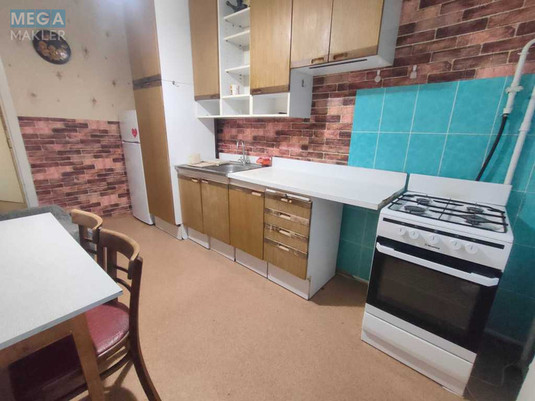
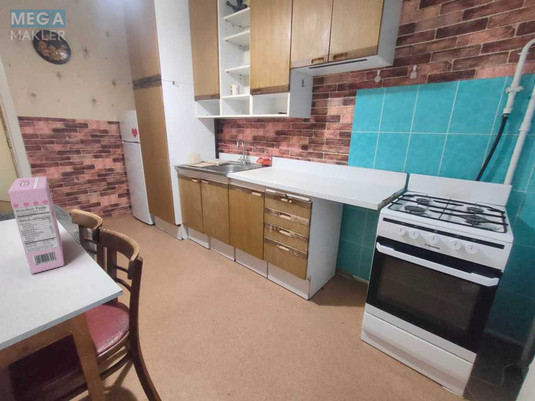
+ cereal box (39, 220)
